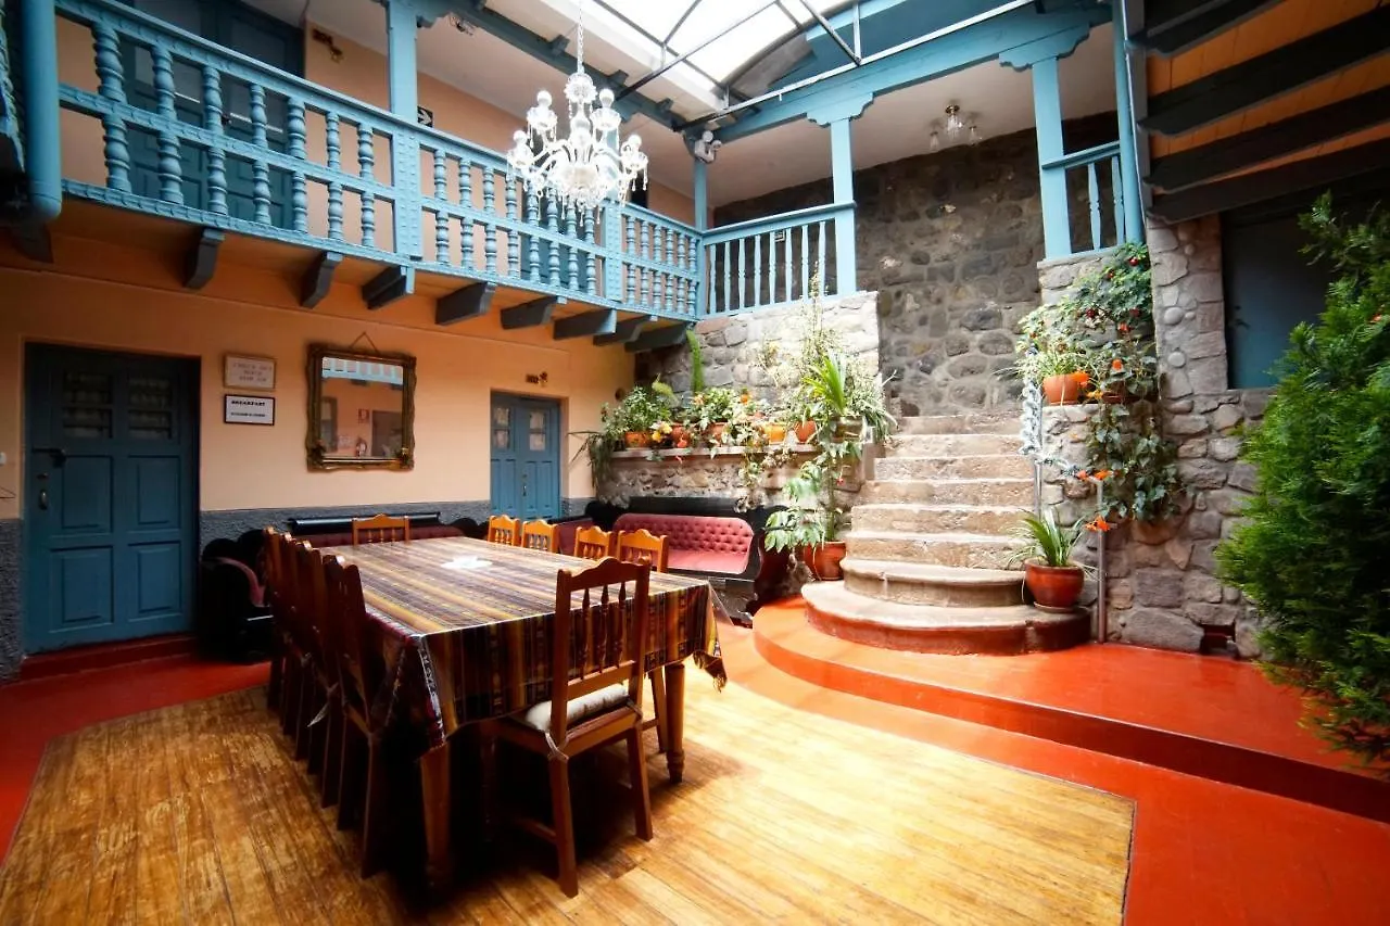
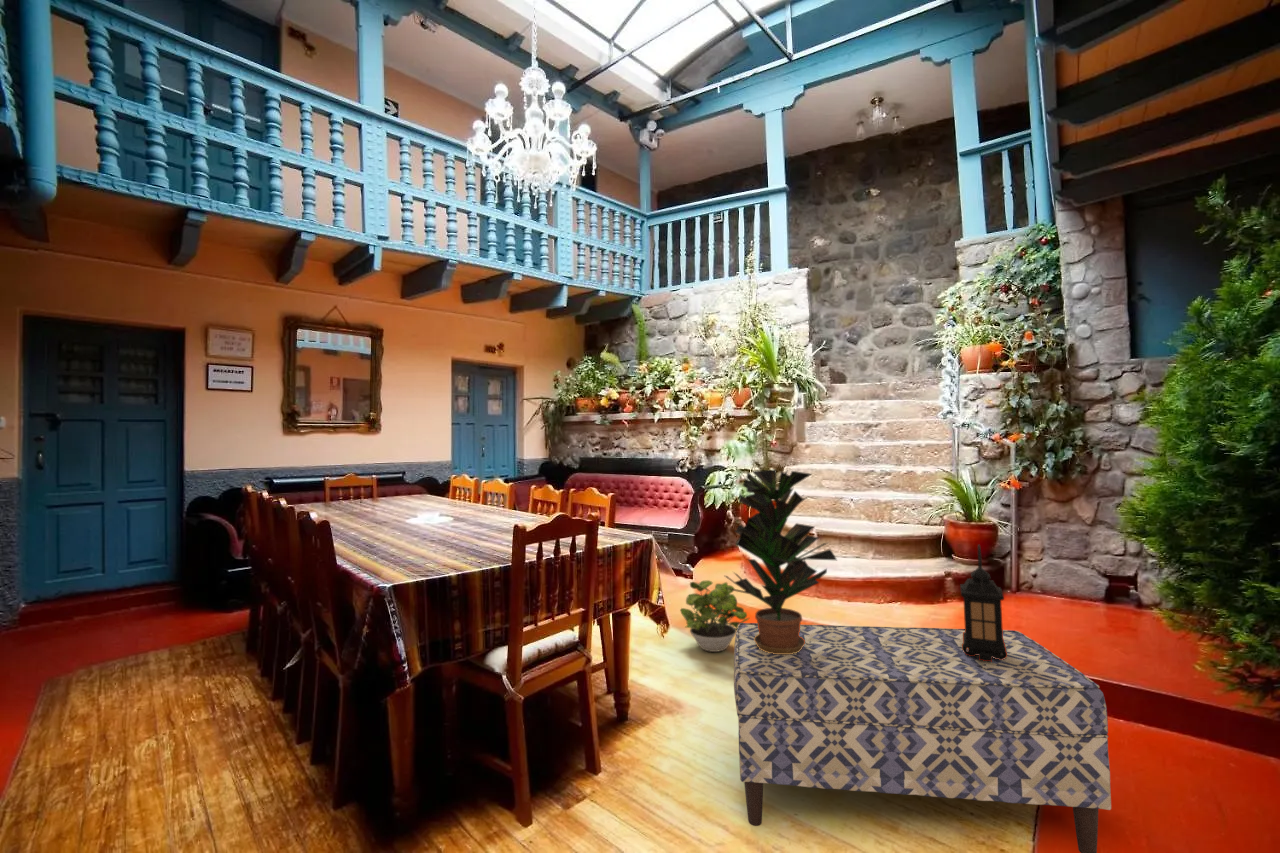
+ potted plant (713, 613)
+ bench (892, 722)
+ potted plant (785, 558)
+ lantern (981, 599)
